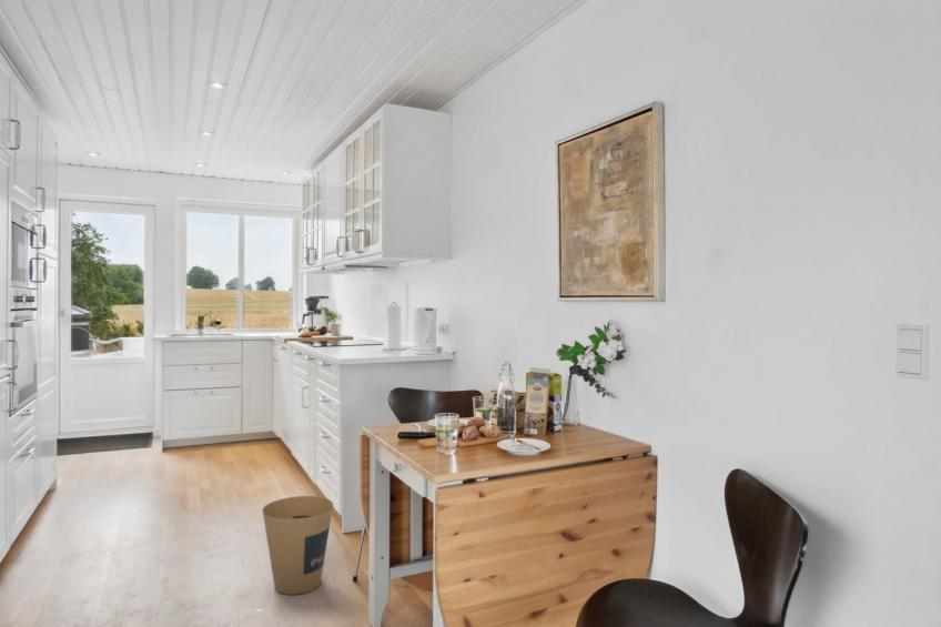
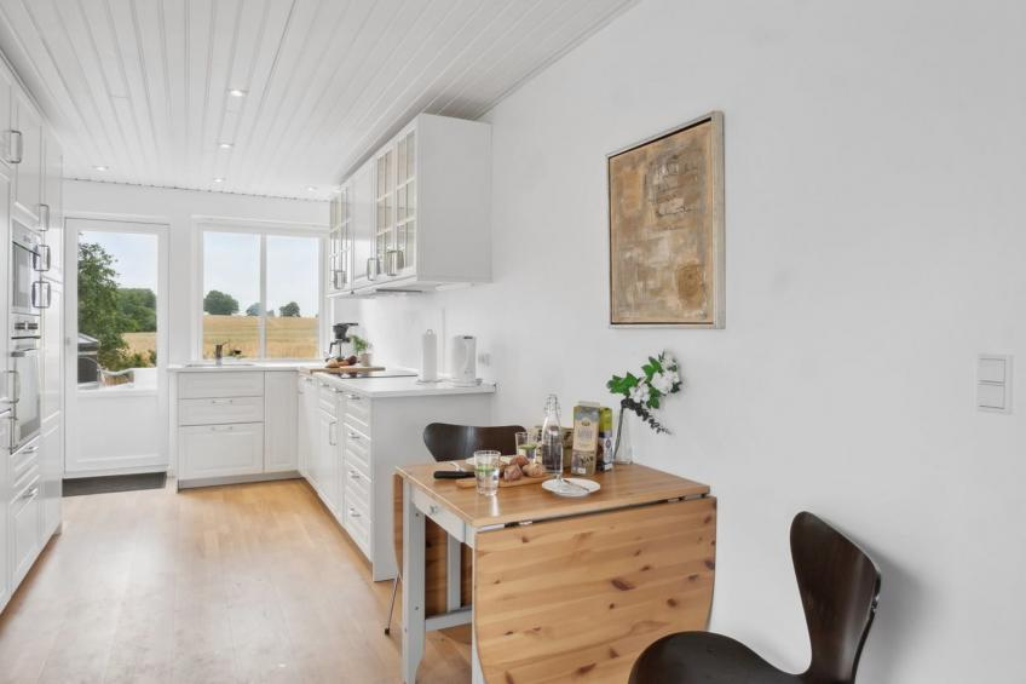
- trash can (297, 545)
